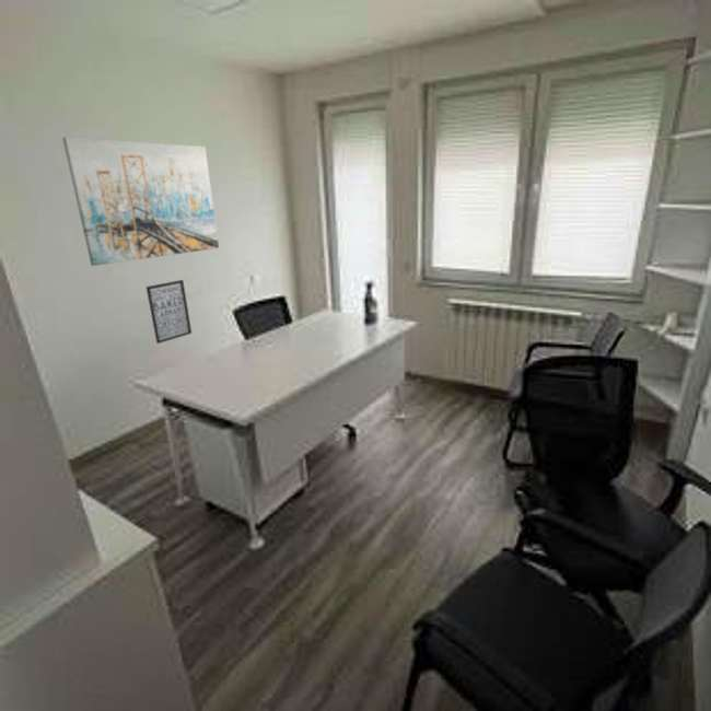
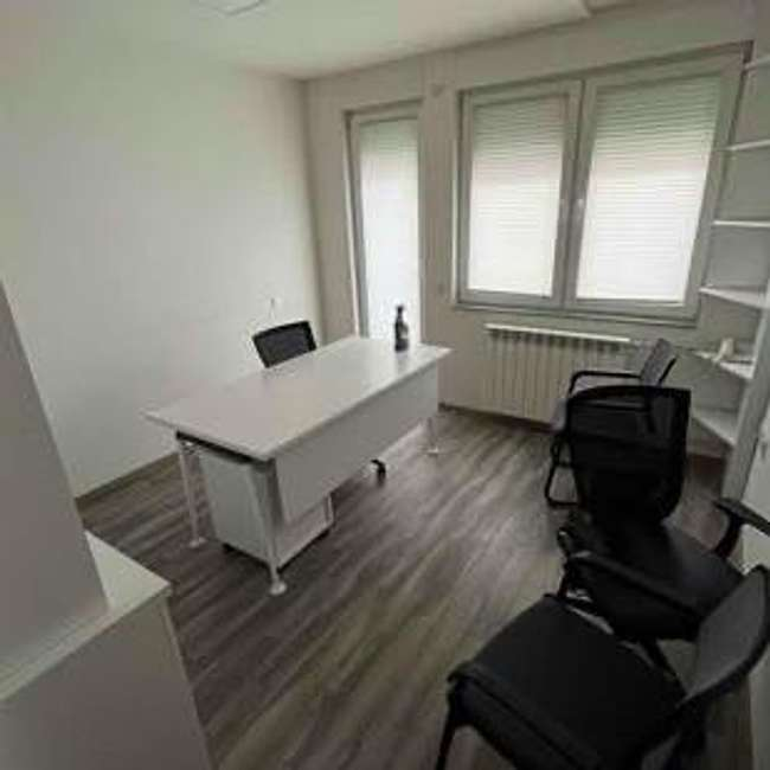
- wall art (170, 311)
- wall art (152, 201)
